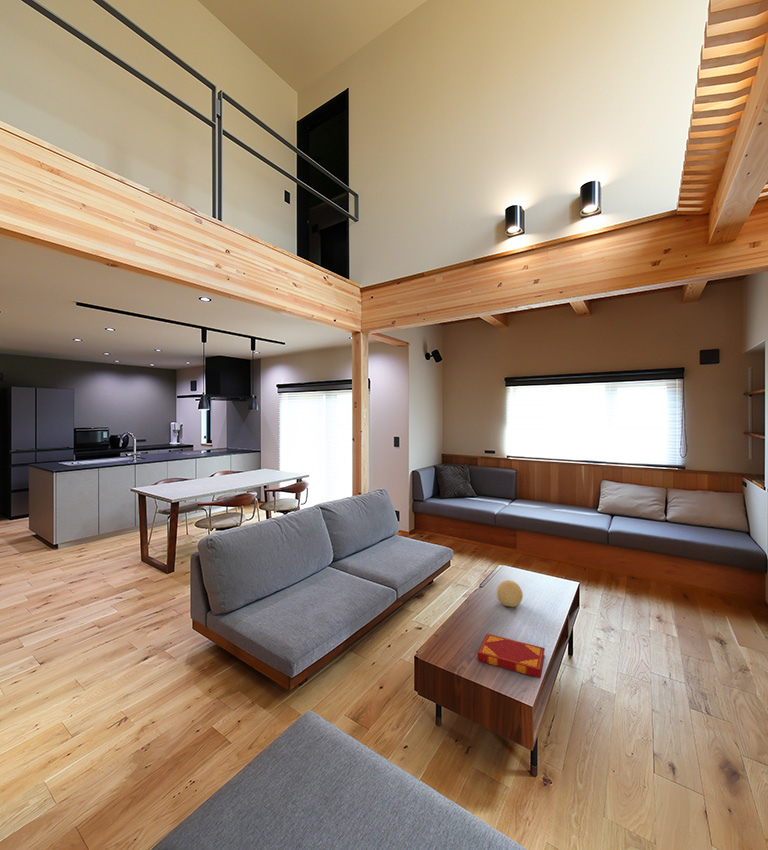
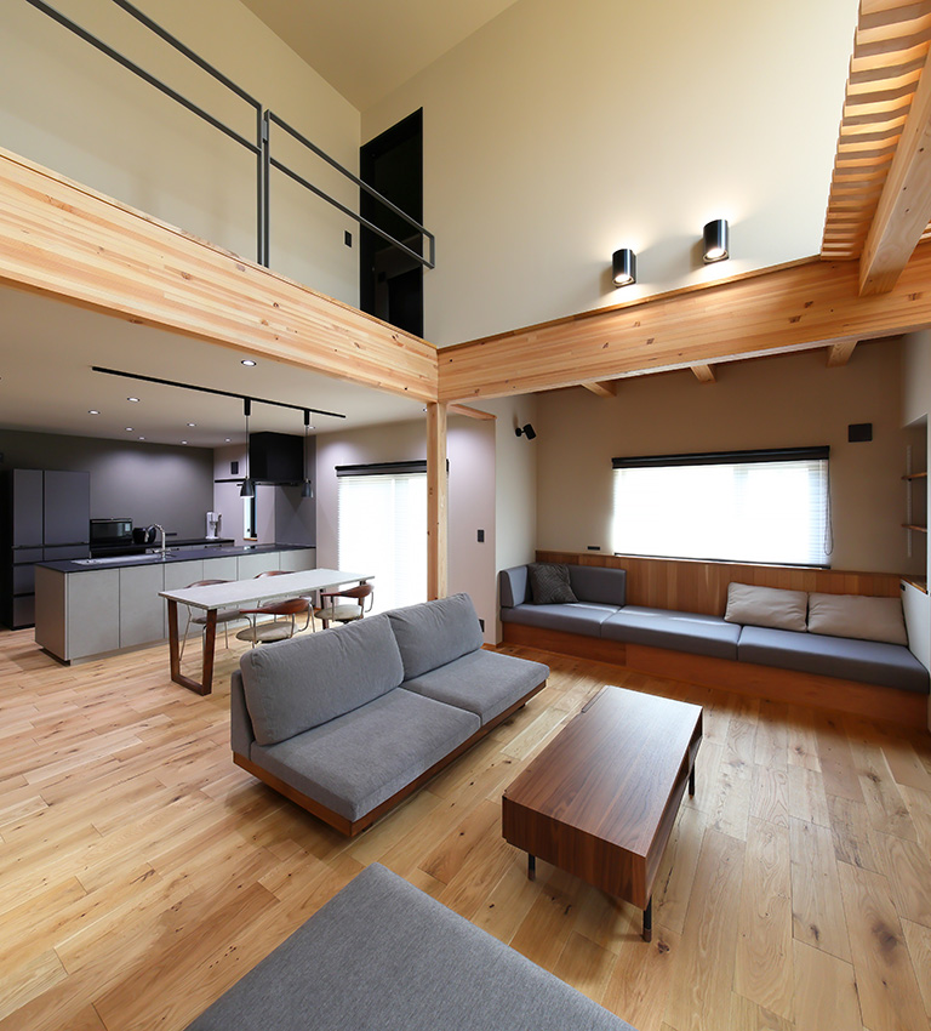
- hardback book (511, 654)
- decorative ball (509, 592)
